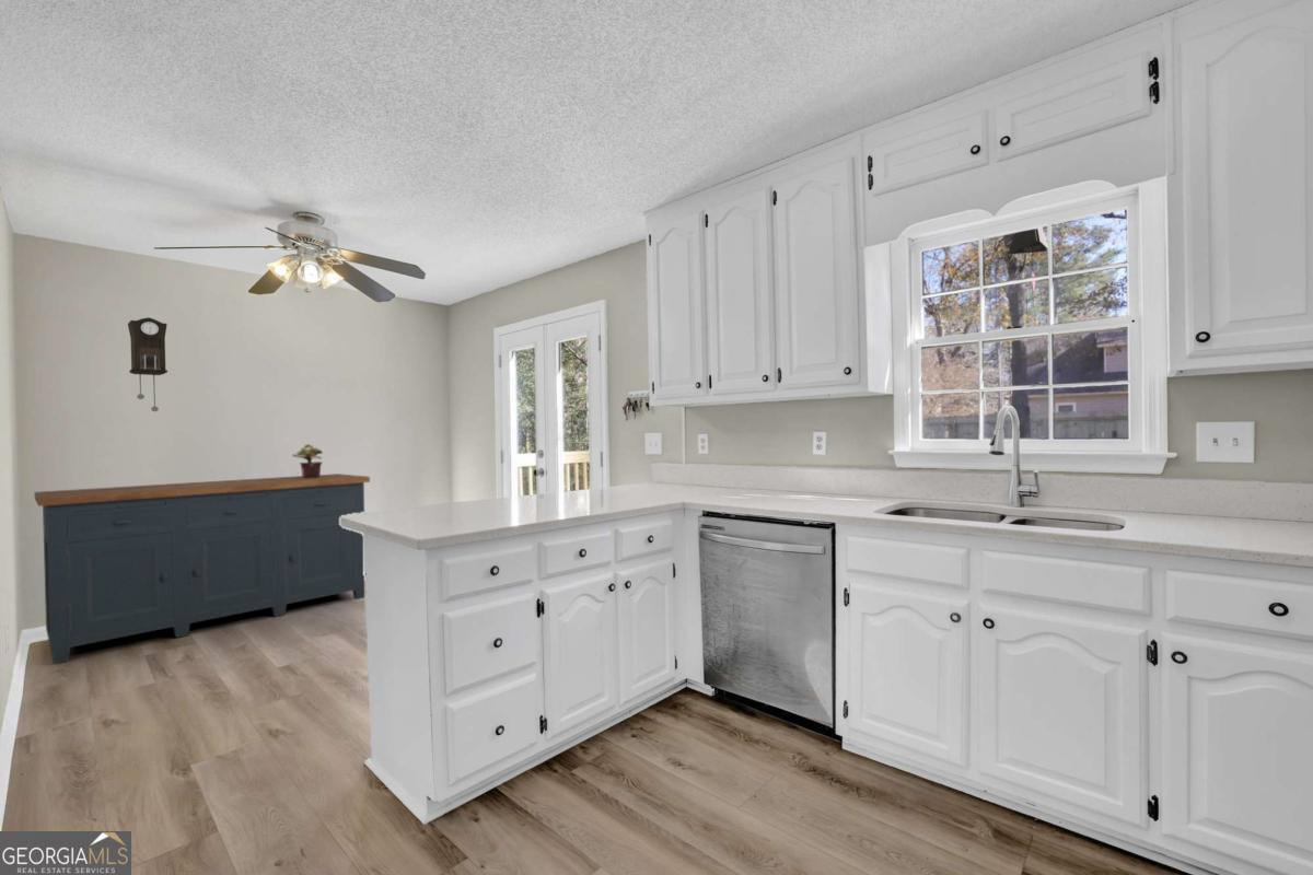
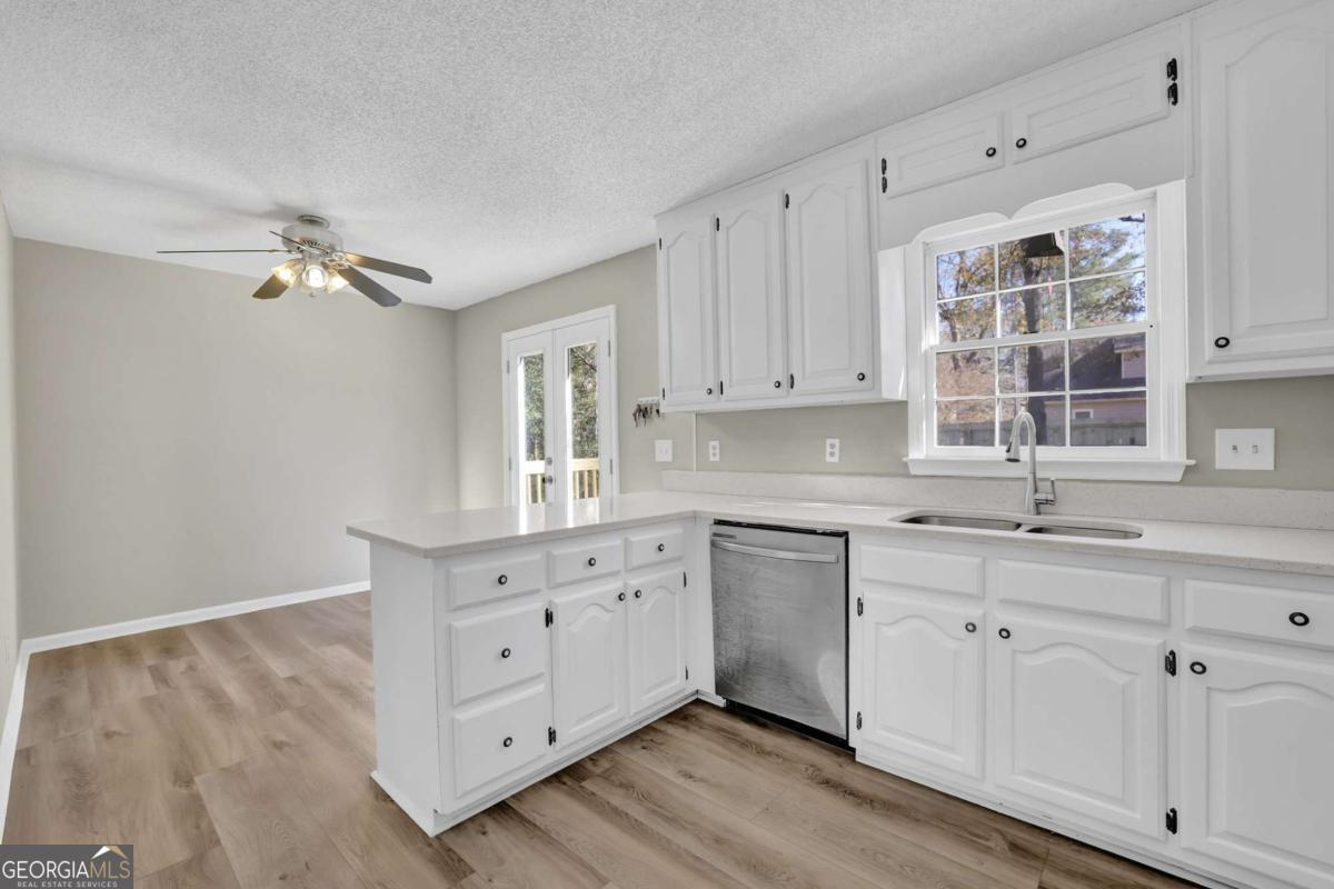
- potted plant (307, 460)
- pendulum clock (148, 364)
- sideboard (221, 550)
